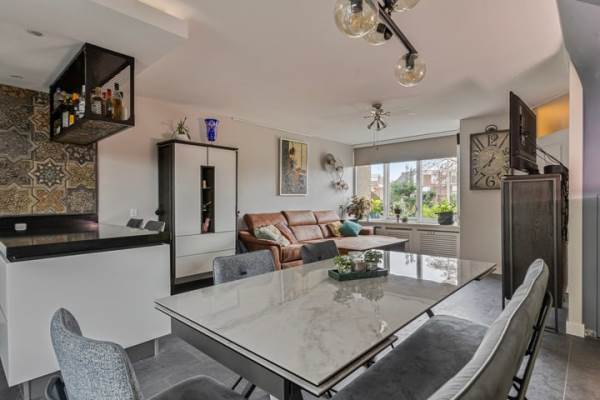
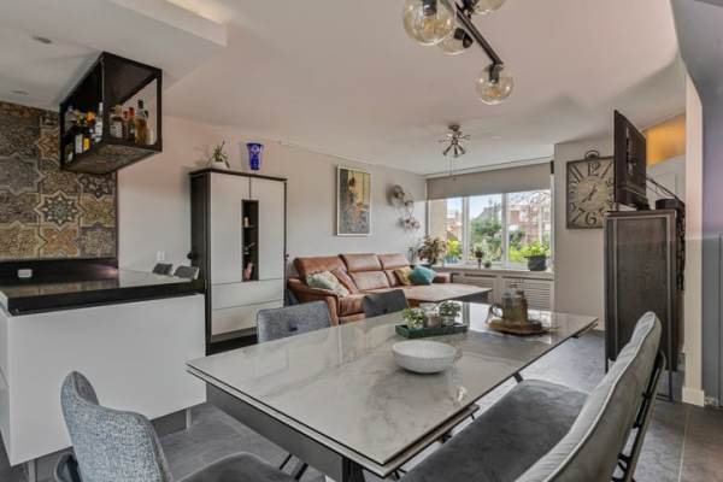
+ serving bowl (423, 358)
+ teapot (521, 306)
